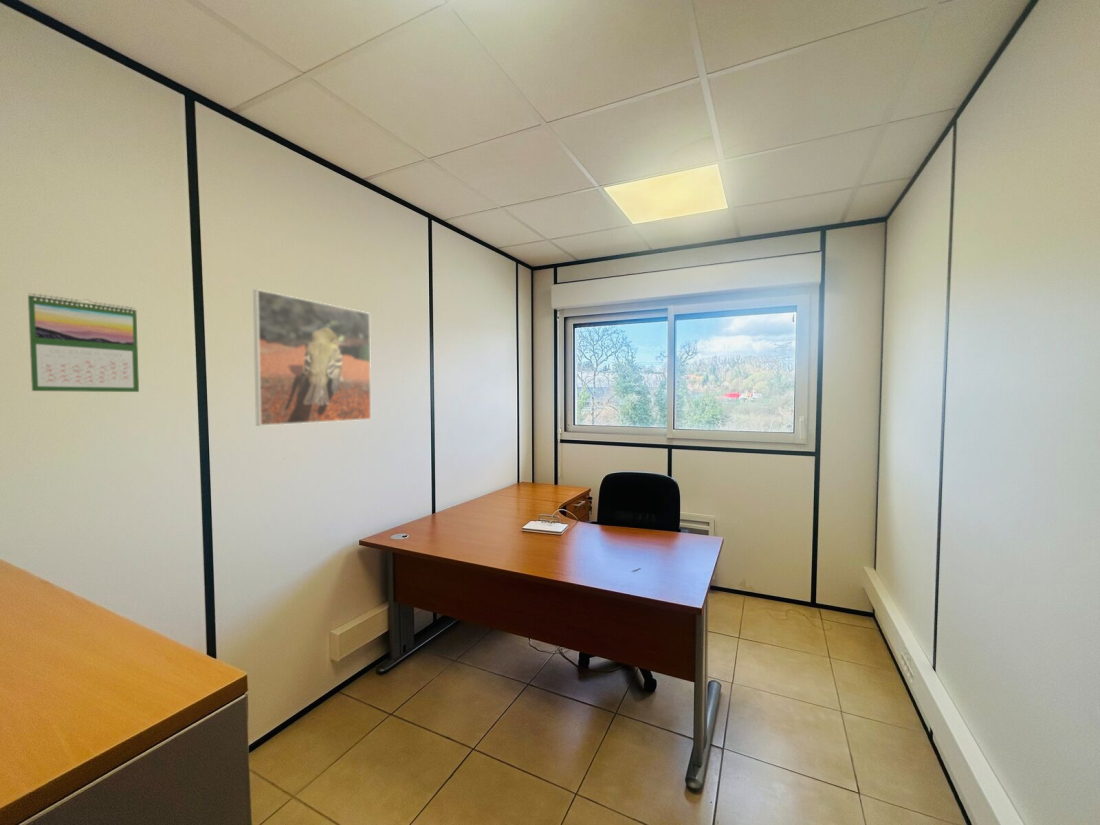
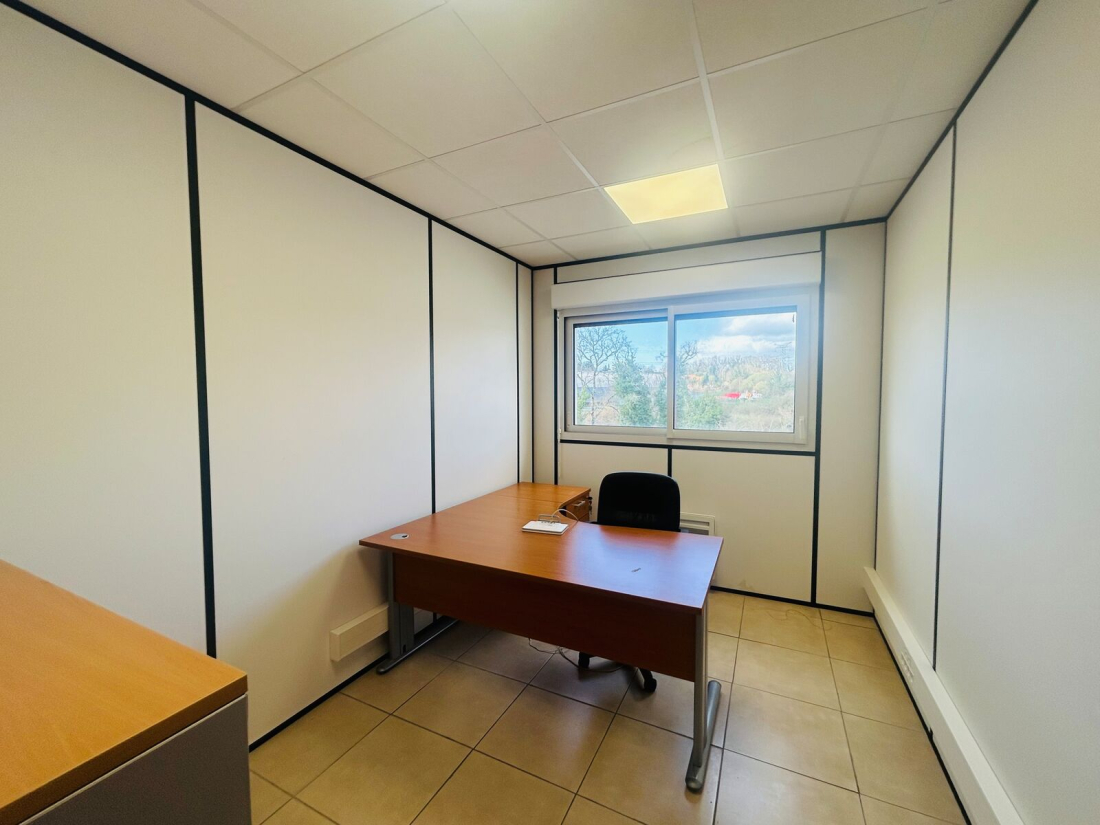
- calendar (87, 345)
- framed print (319, 362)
